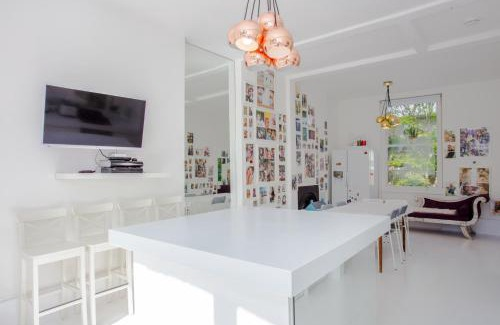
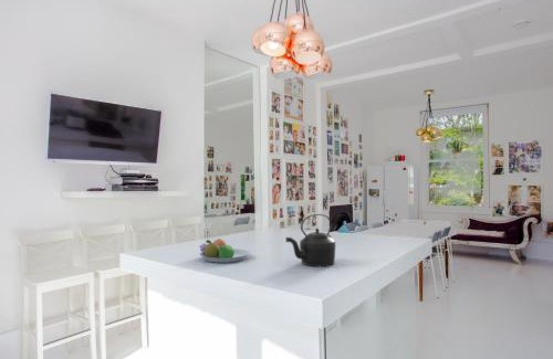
+ kettle (310, 239)
+ fruit bowl (223, 249)
